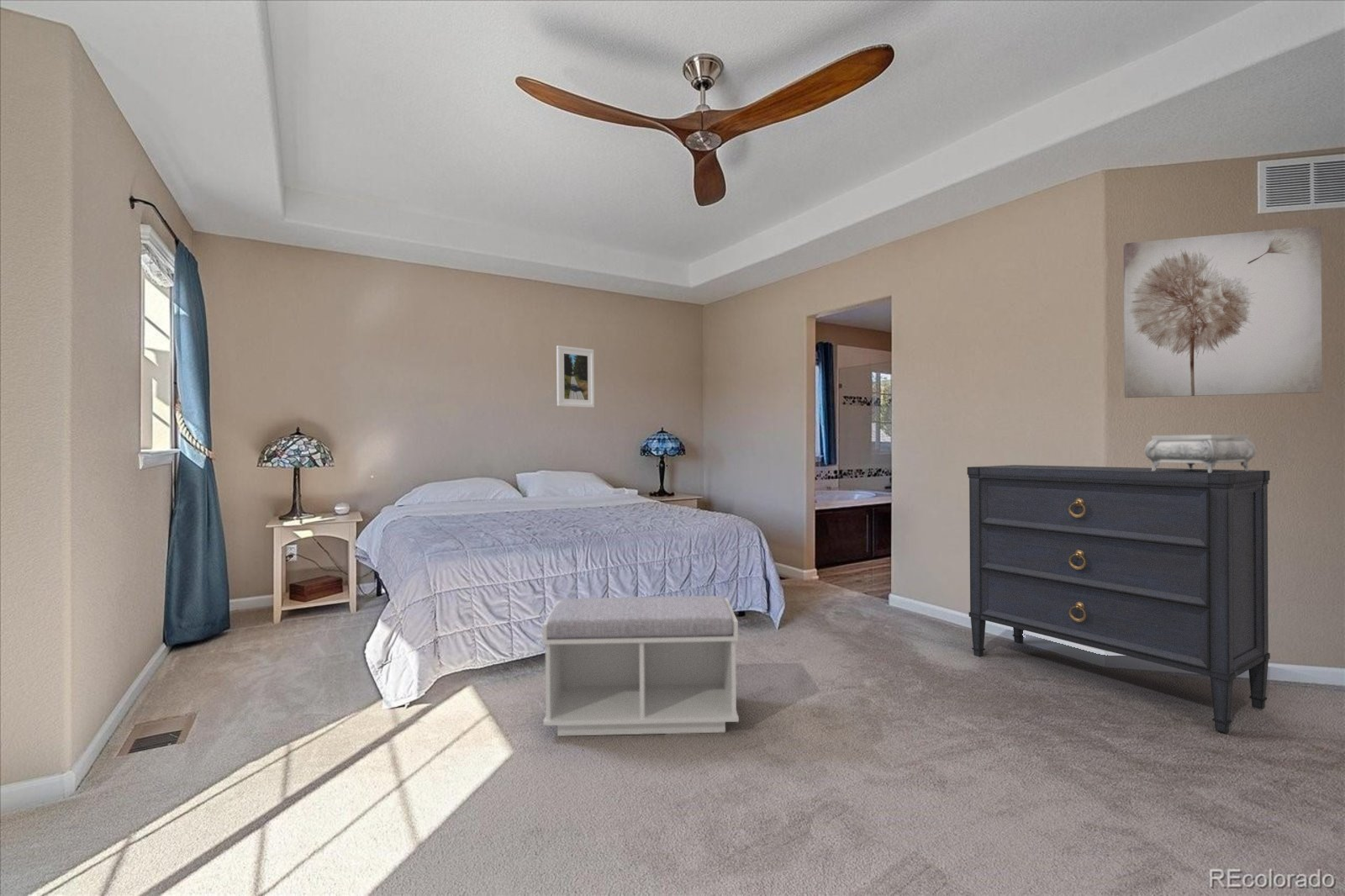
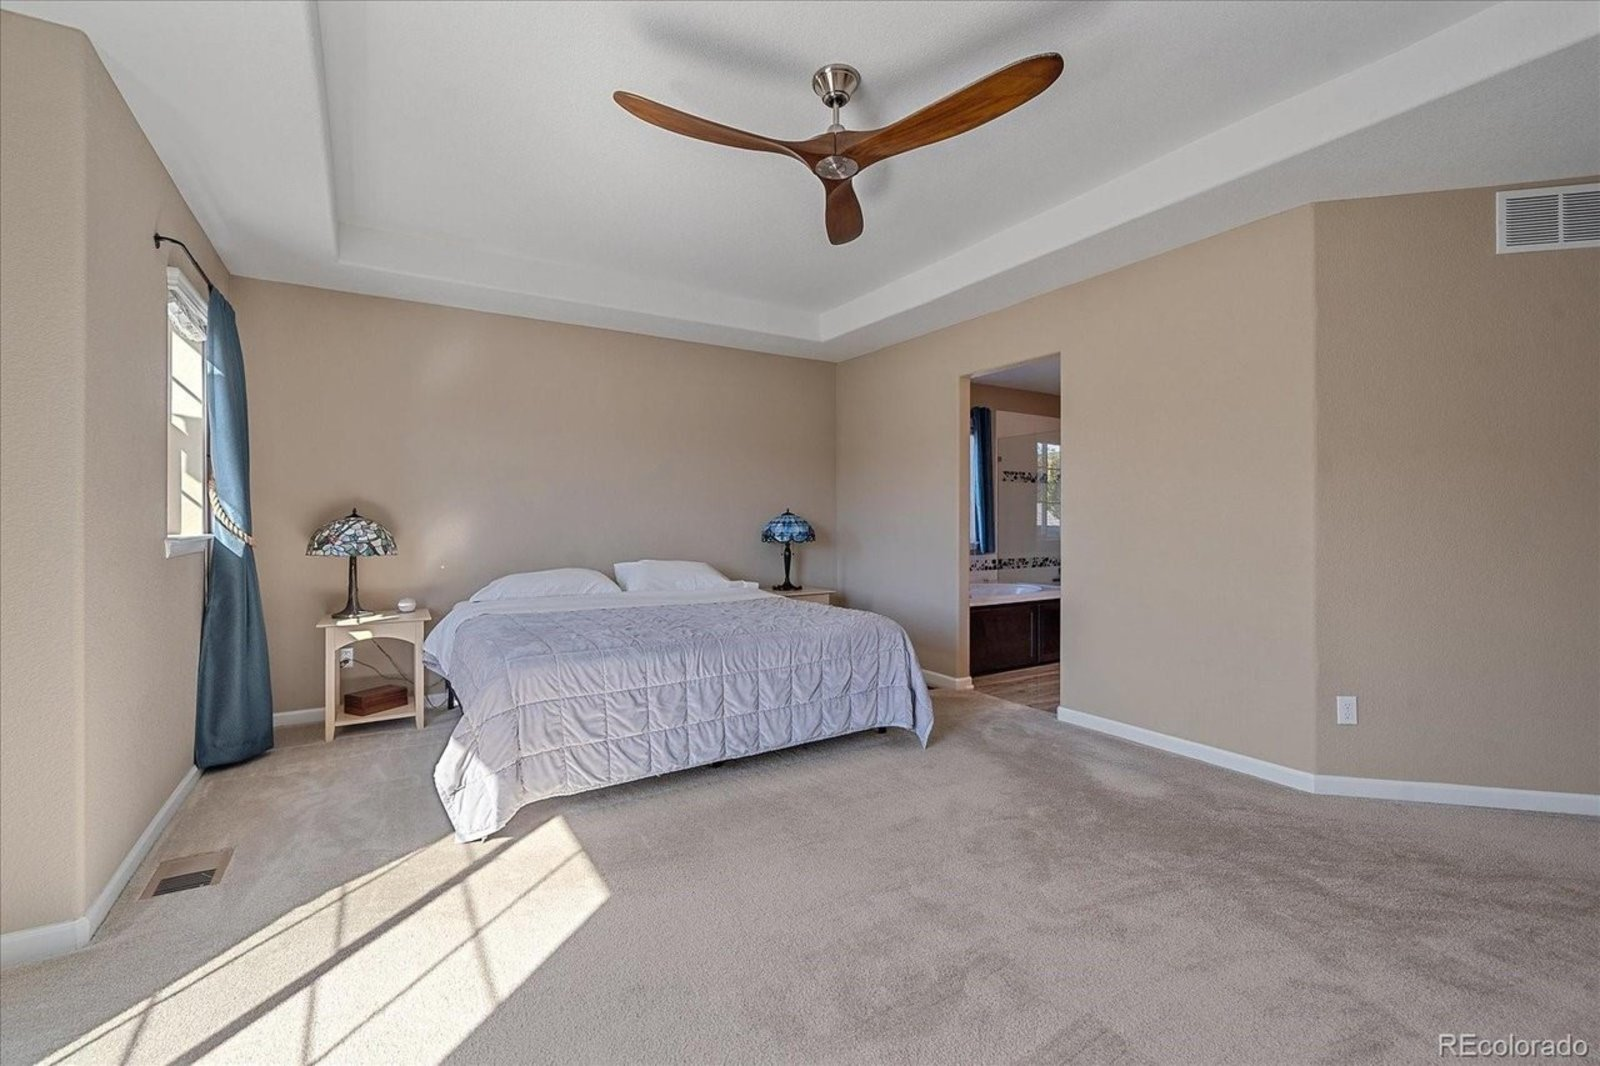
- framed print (575, 377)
- jewelry box (1200, 452)
- bench (641, 660)
- dresser (1101, 573)
- wall art (1218, 315)
